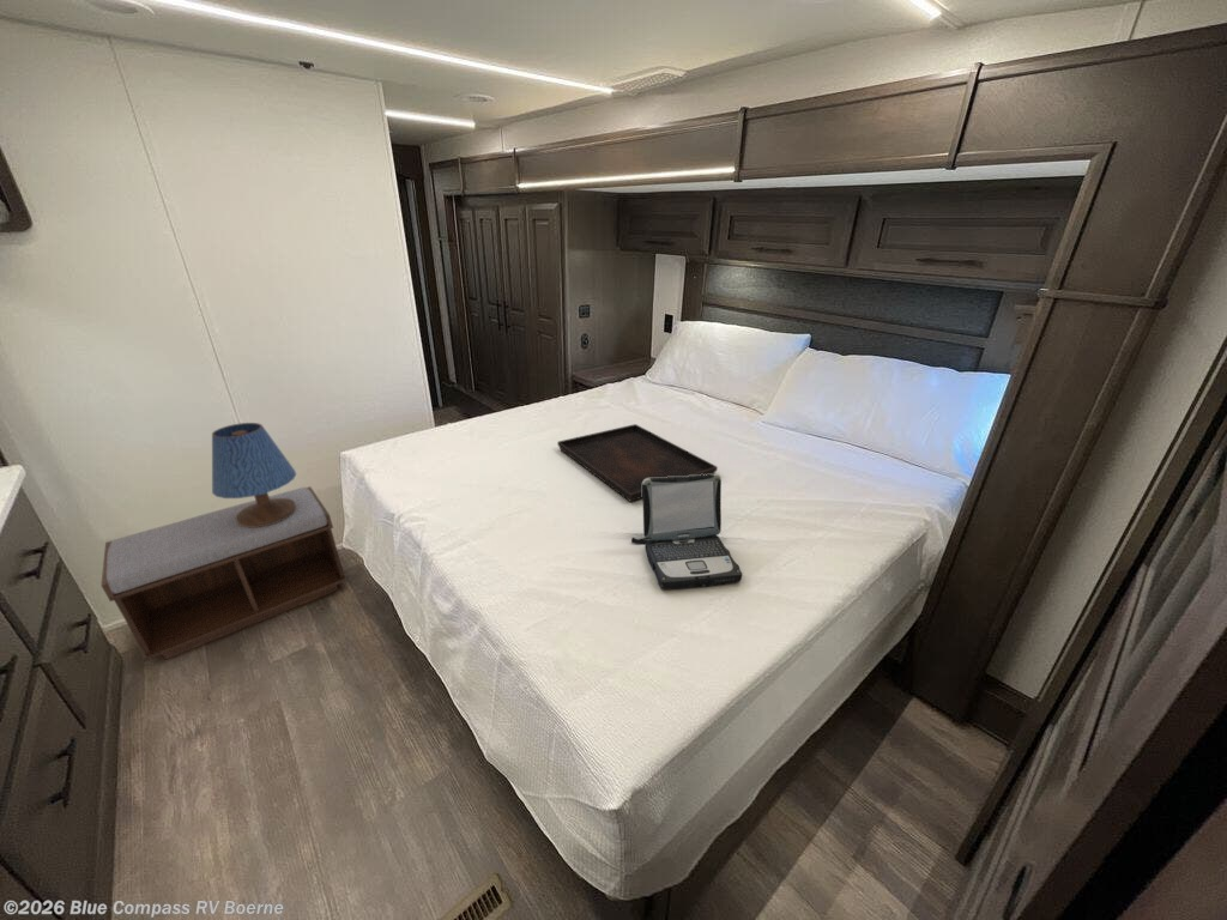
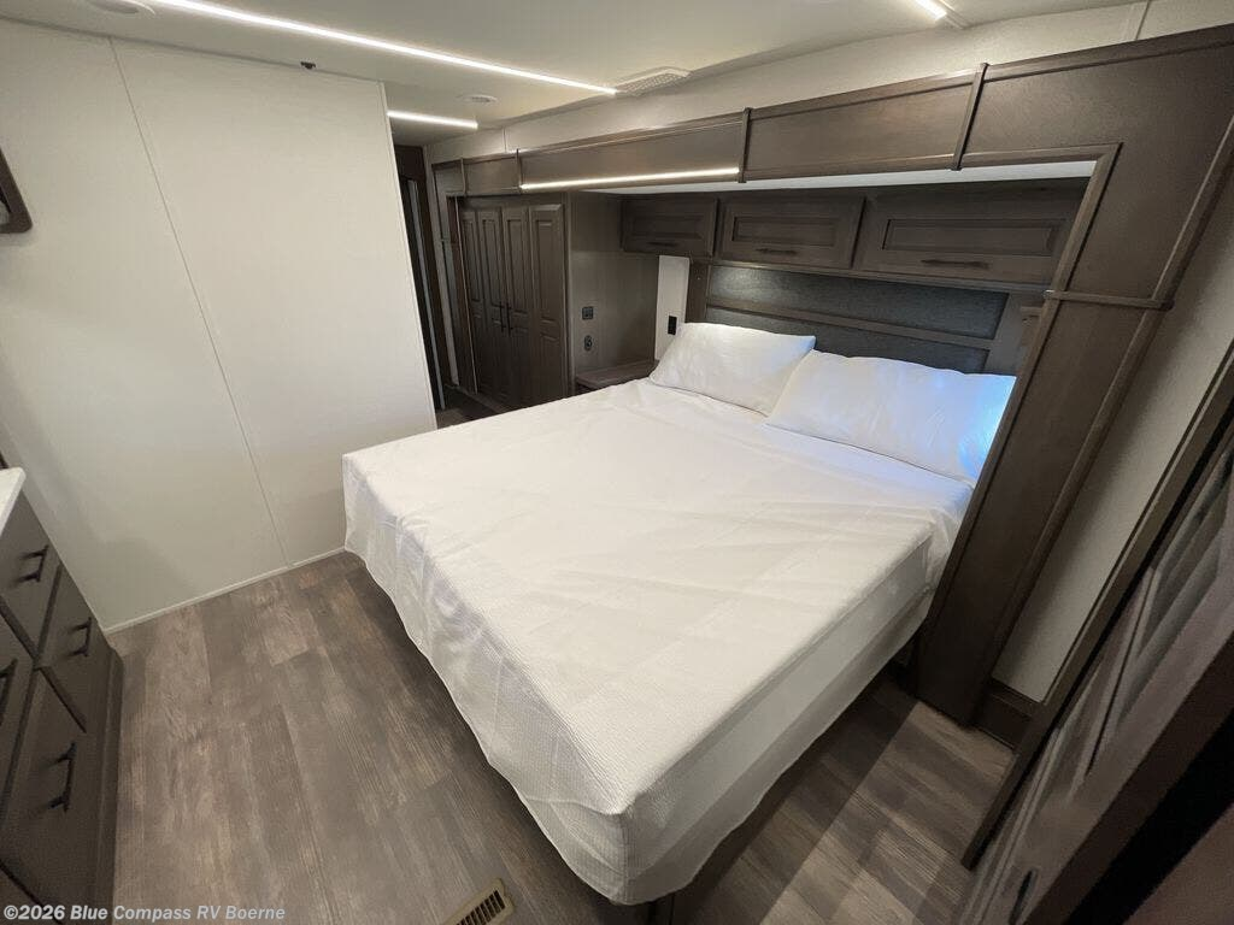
- bench (238, 565)
- laptop (689, 527)
- table lamp (253, 473)
- serving tray (633, 456)
